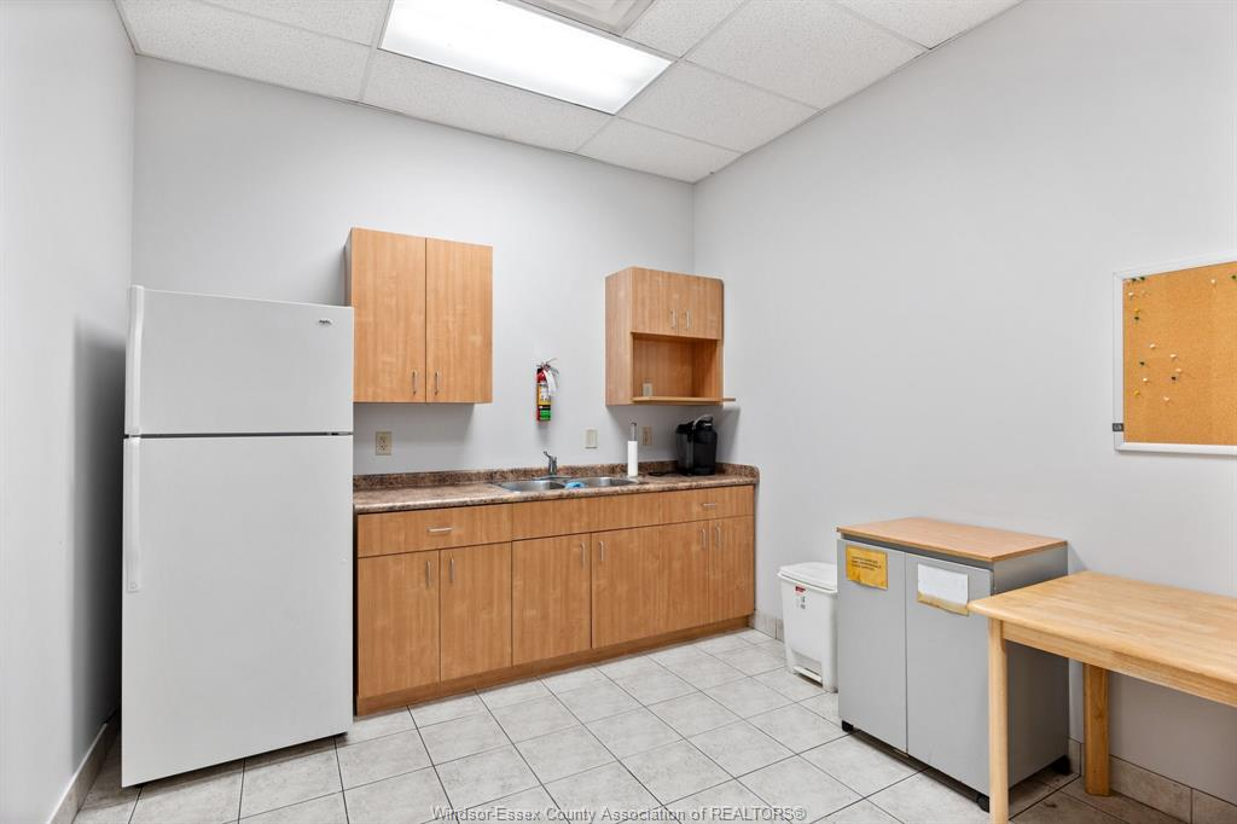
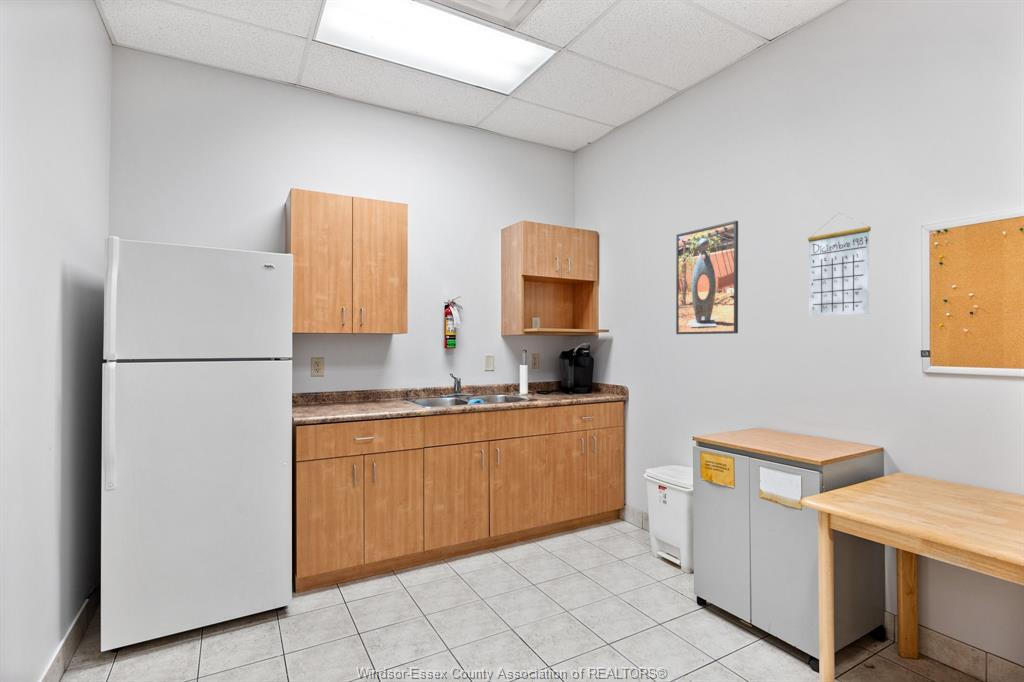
+ calendar (837, 263)
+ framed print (705, 280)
